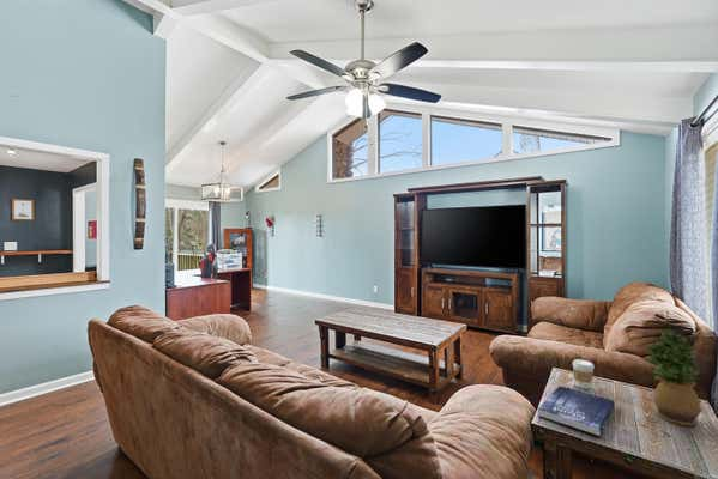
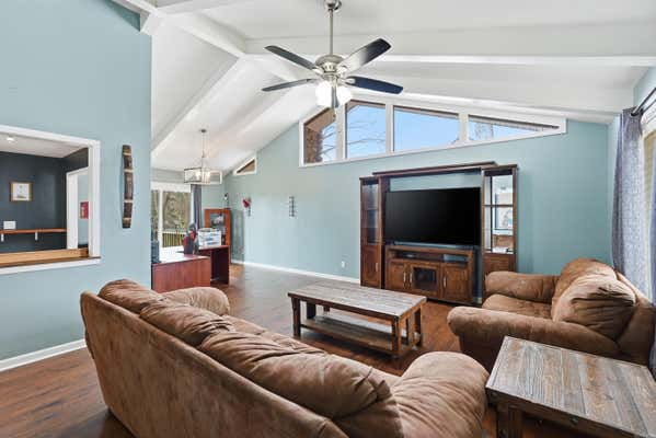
- coffee cup (583, 374)
- book (577, 407)
- potted plant (672, 375)
